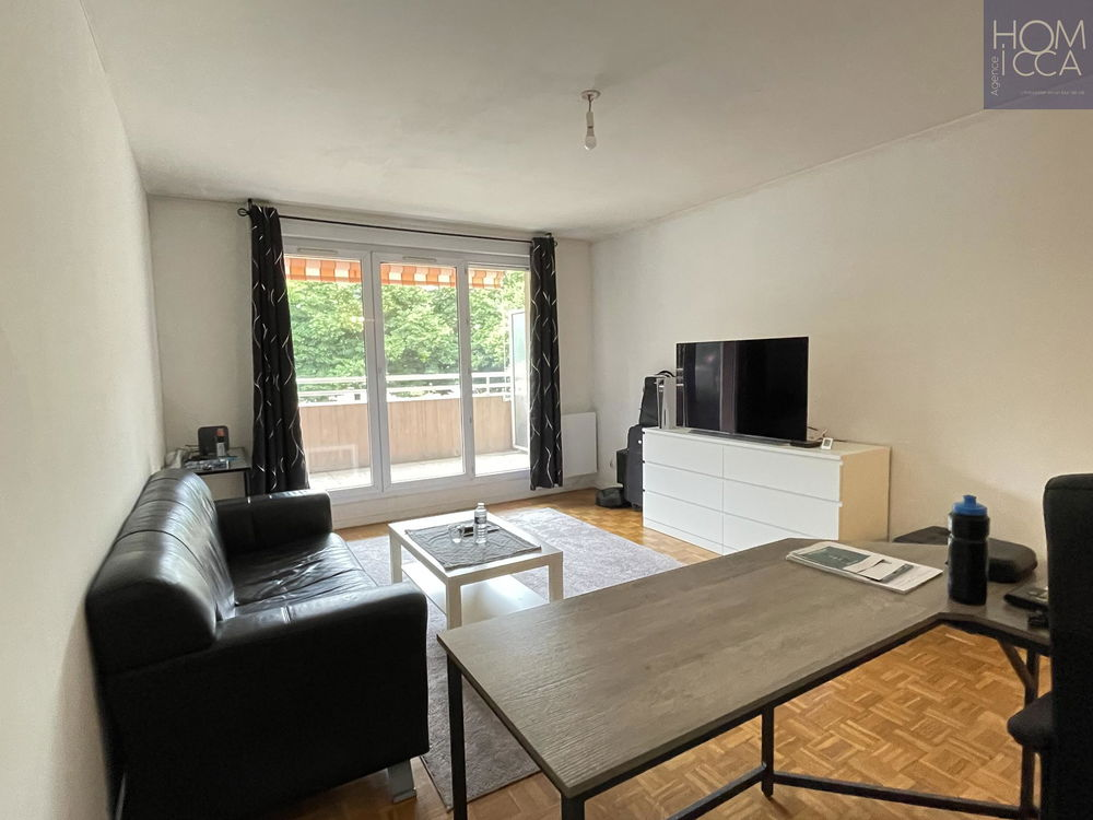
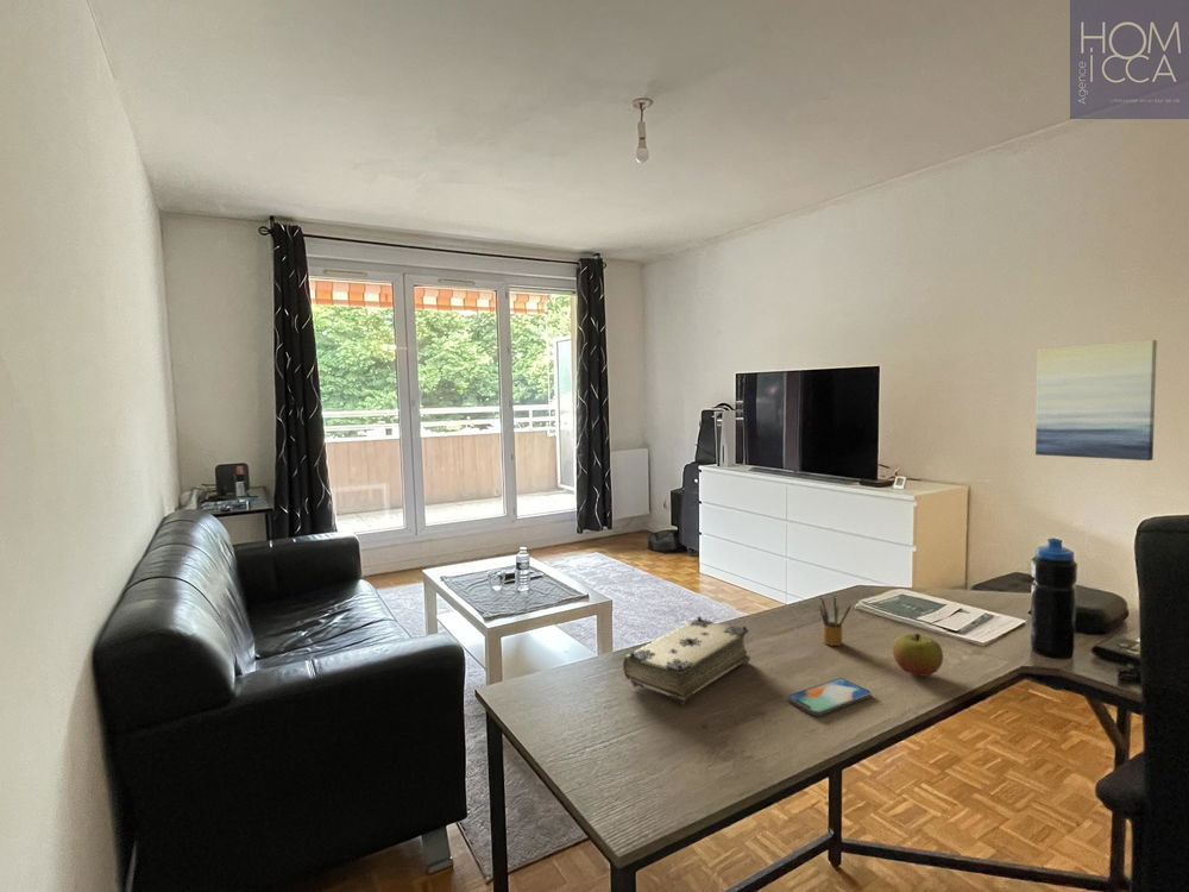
+ book (688, 654)
+ apple (917, 653)
+ wall art (1092, 401)
+ smartphone (829, 696)
+ pencil box (835, 620)
